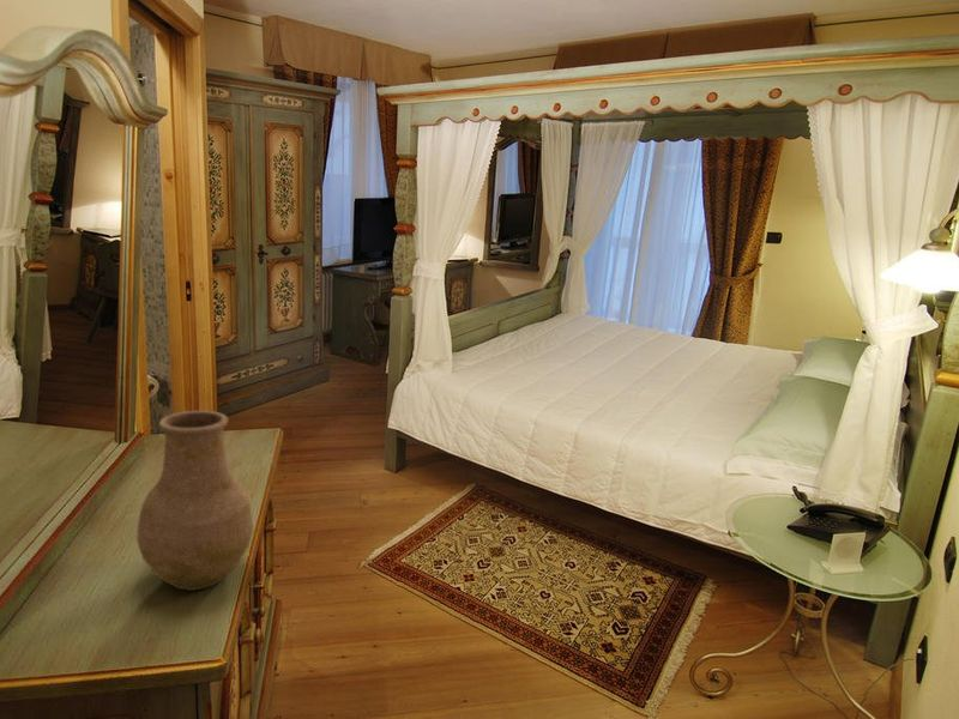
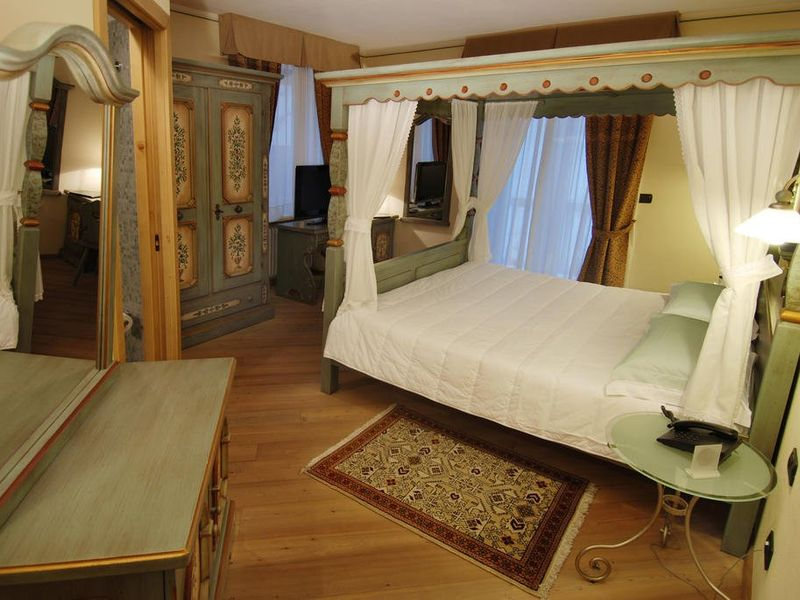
- vase (195, 500)
